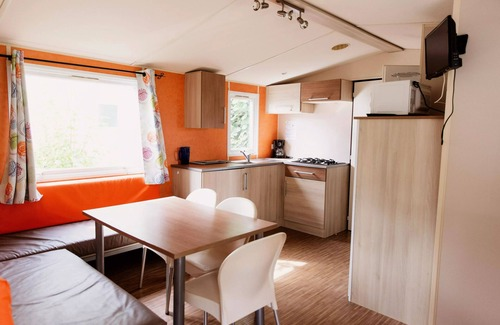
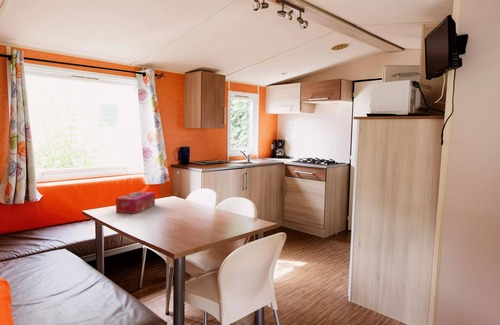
+ tissue box (136, 201)
